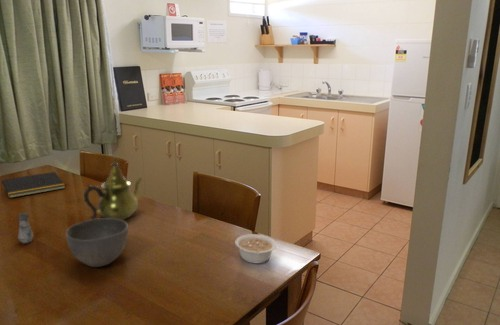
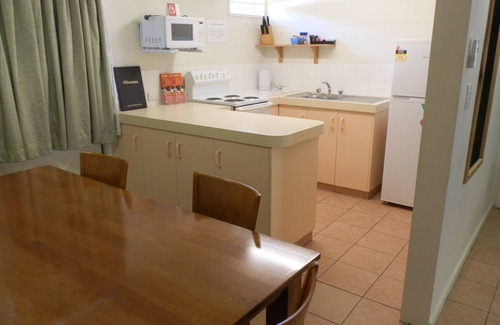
- notepad (33, 184)
- teapot (115, 187)
- salt shaker (24, 227)
- bowl (98, 244)
- legume (256, 249)
